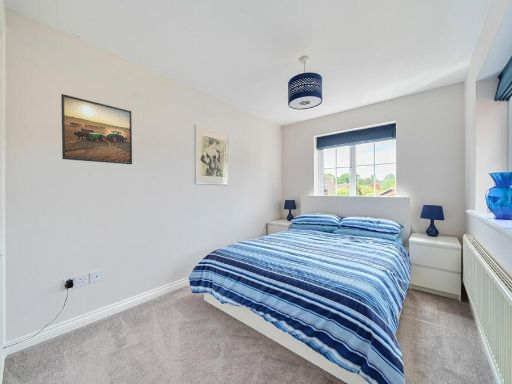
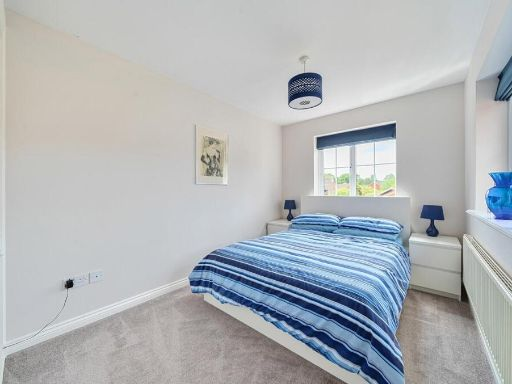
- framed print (100, 132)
